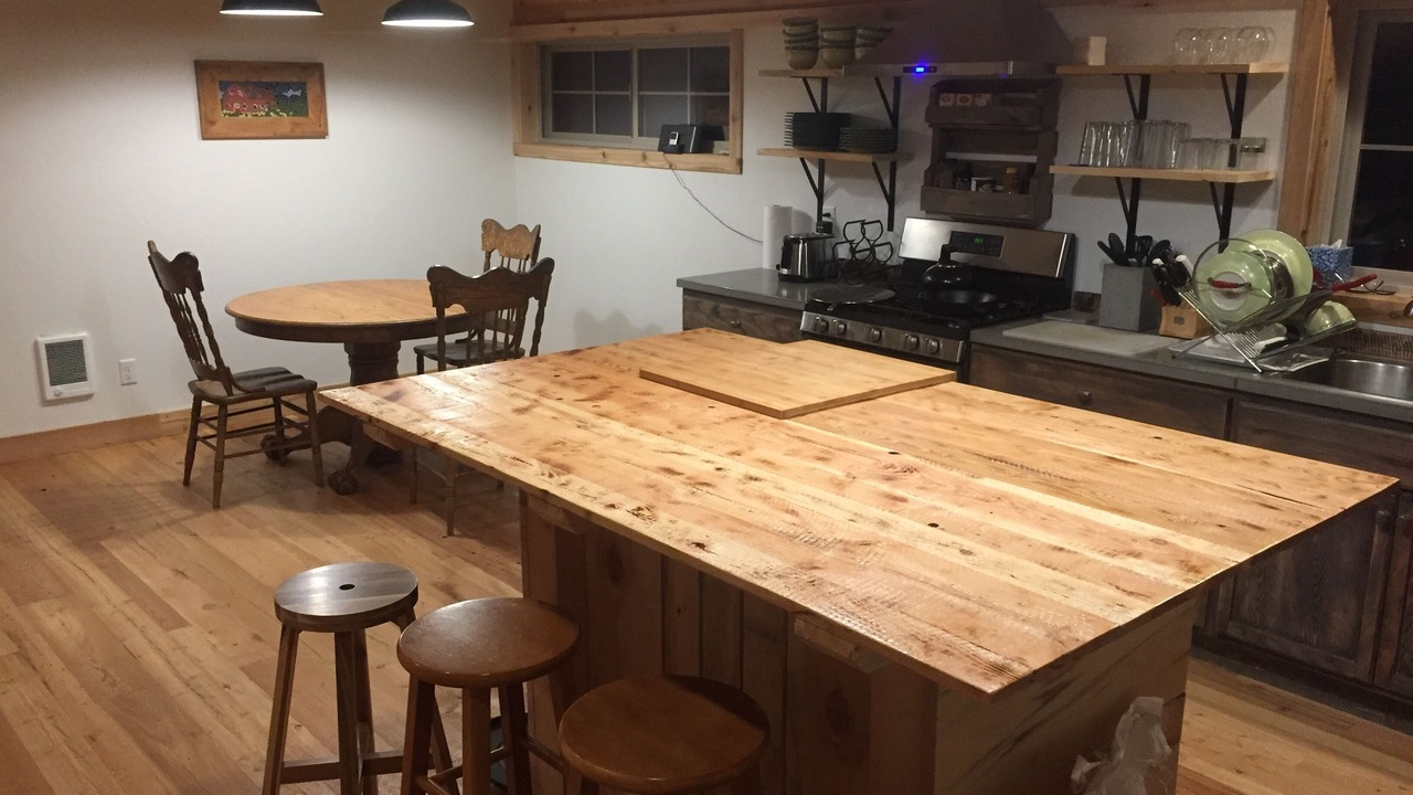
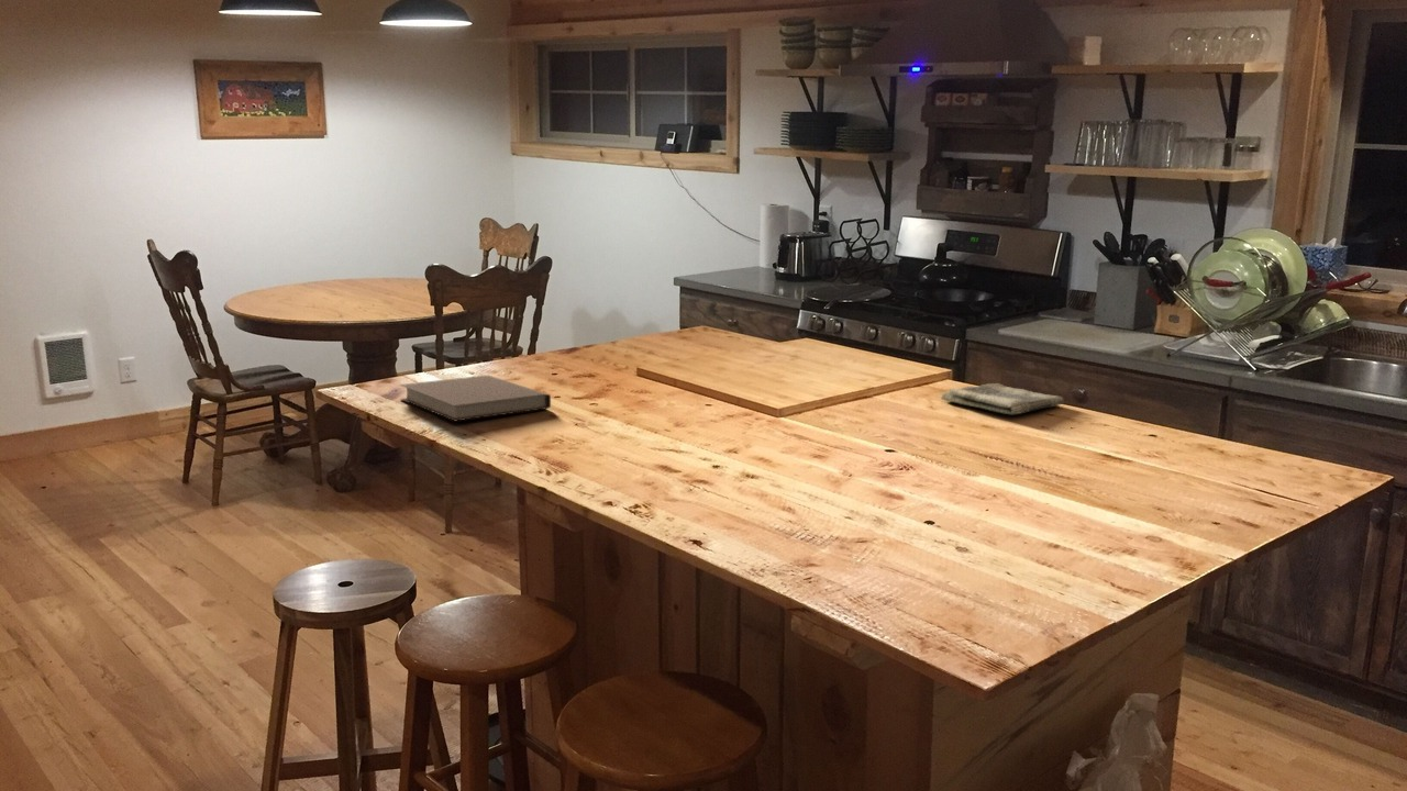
+ dish towel (1001, 396)
+ notebook (474, 396)
